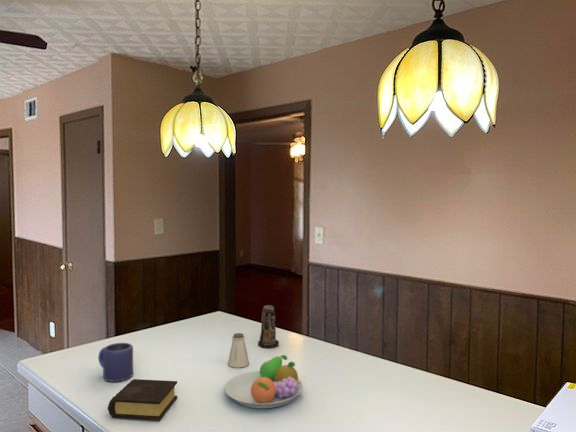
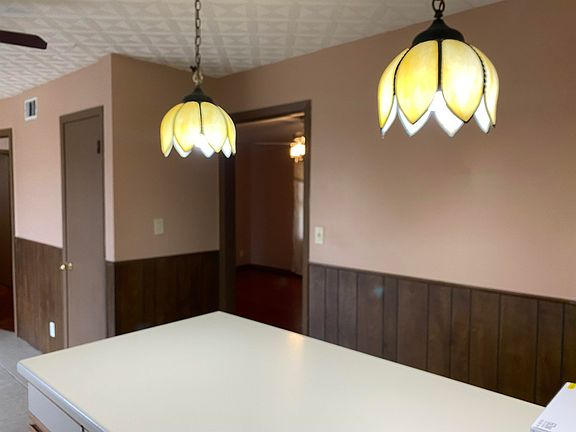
- candle (268, 325)
- fruit bowl (266, 377)
- saltshaker (238, 349)
- book (143, 398)
- mug (114, 360)
